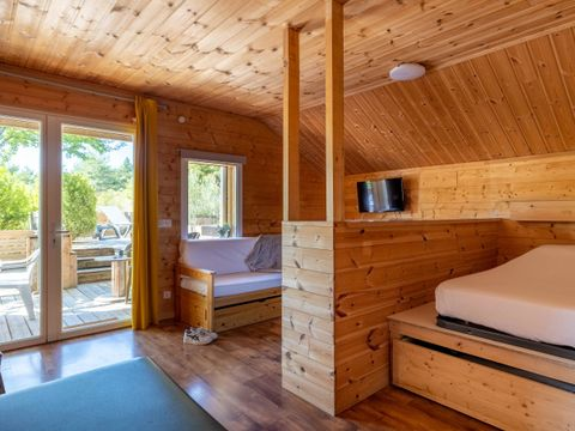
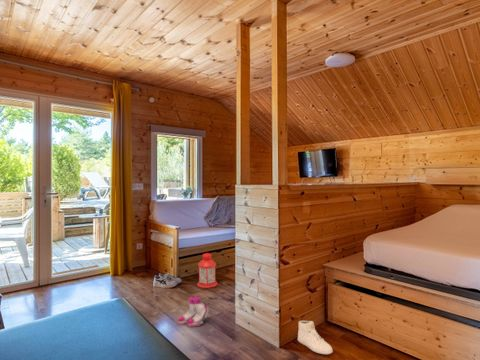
+ sneaker (313, 335)
+ boots (193, 309)
+ lantern (207, 268)
